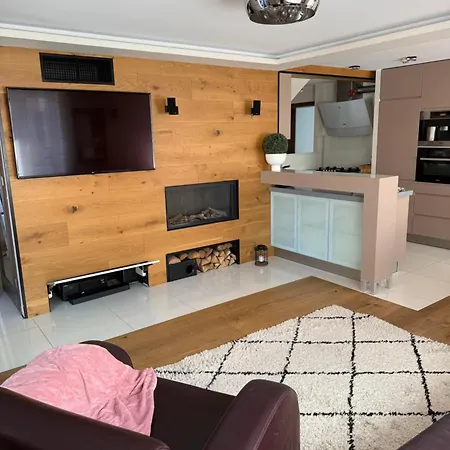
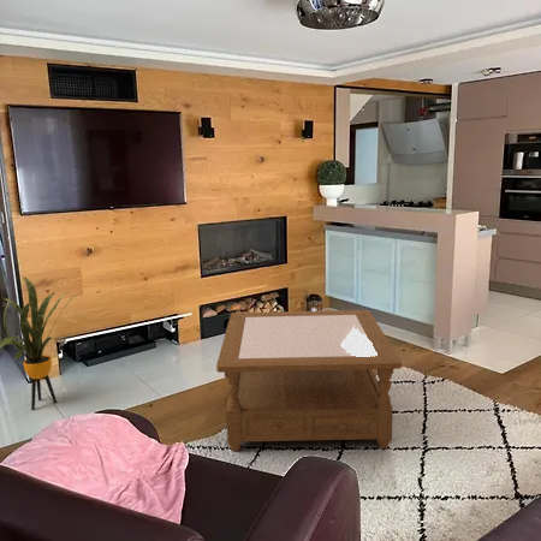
+ coffee table (304, 374)
+ house plant (40, 344)
